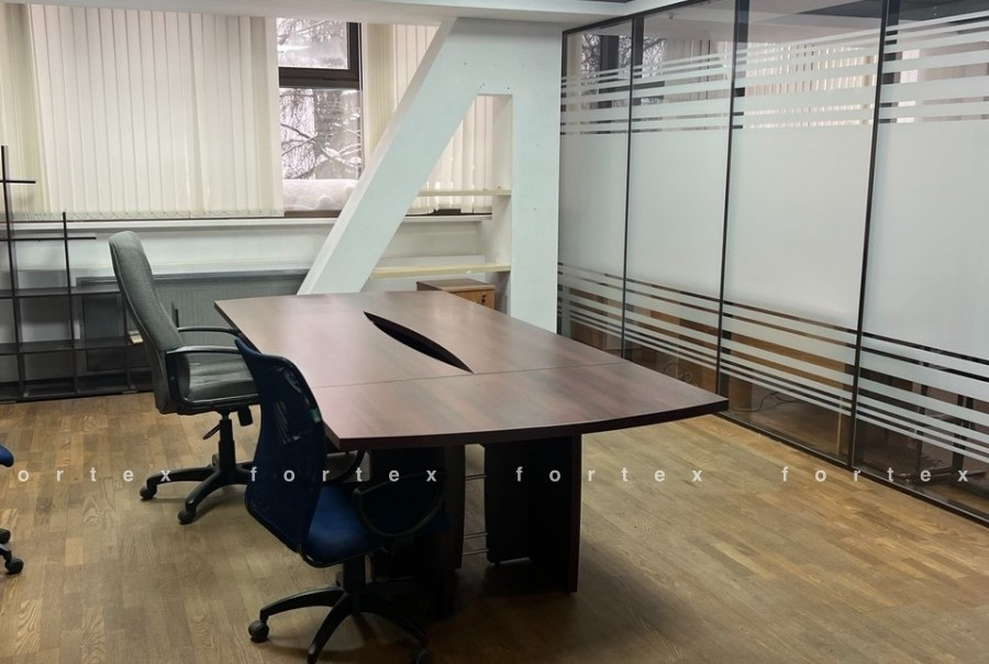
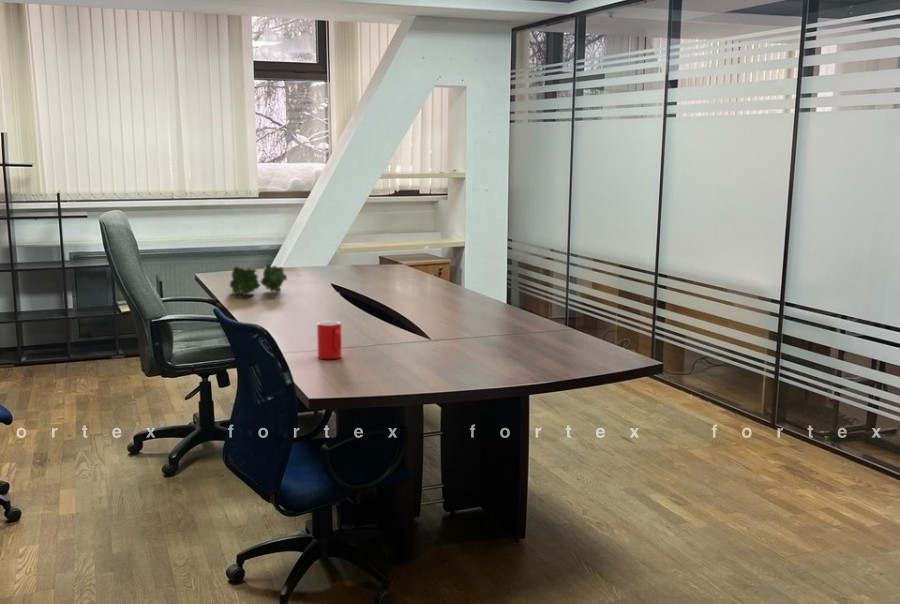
+ potted plant (257, 280)
+ cup (330, 341)
